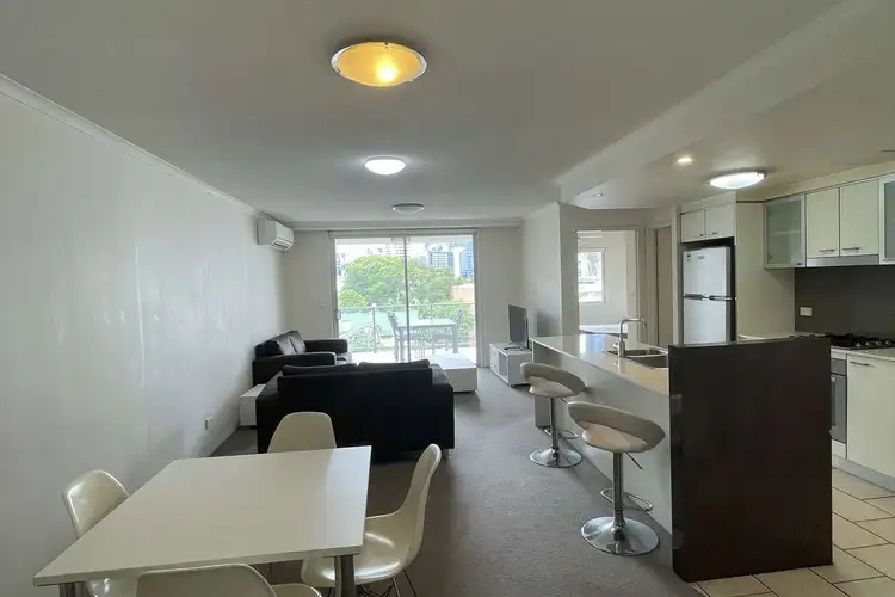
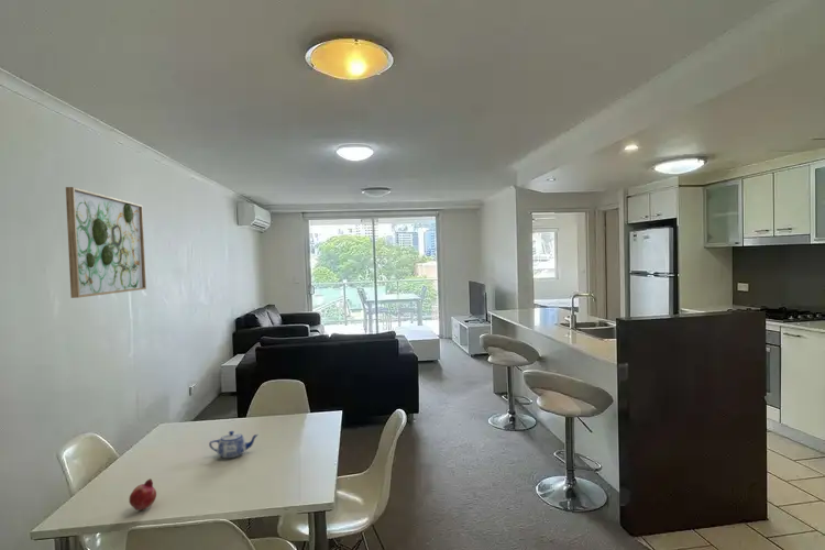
+ teapot (234, 442)
+ wall art (113, 245)
+ fruit (142, 494)
